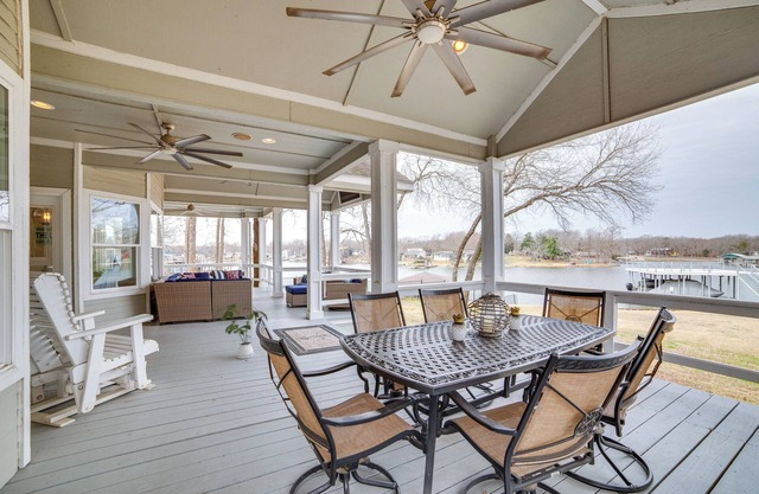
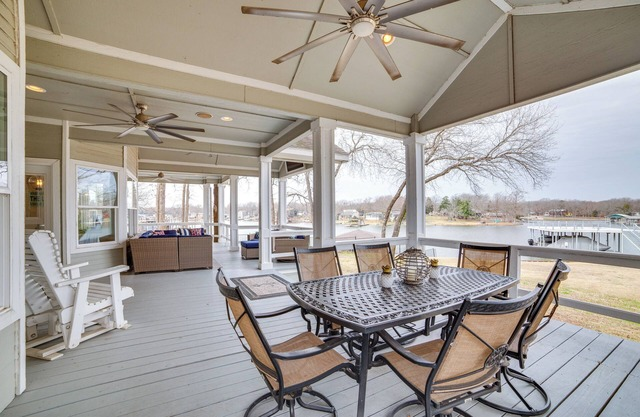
- house plant (236, 331)
